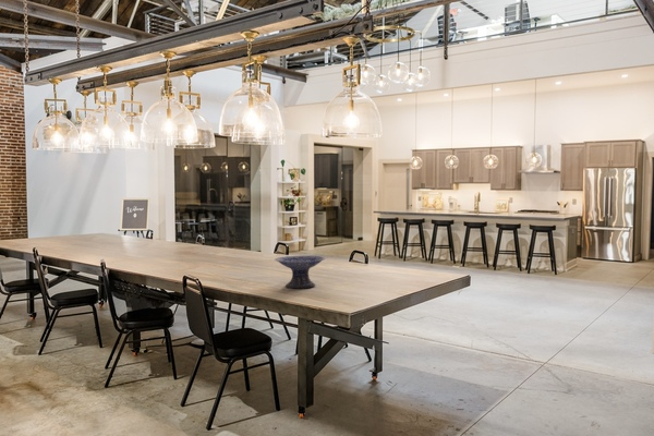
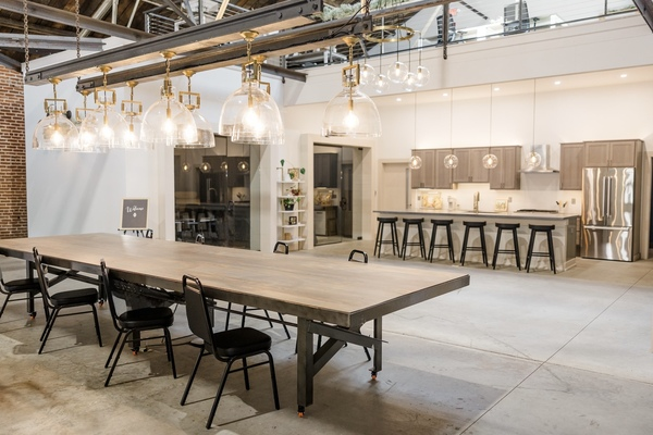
- decorative bowl (300, 271)
